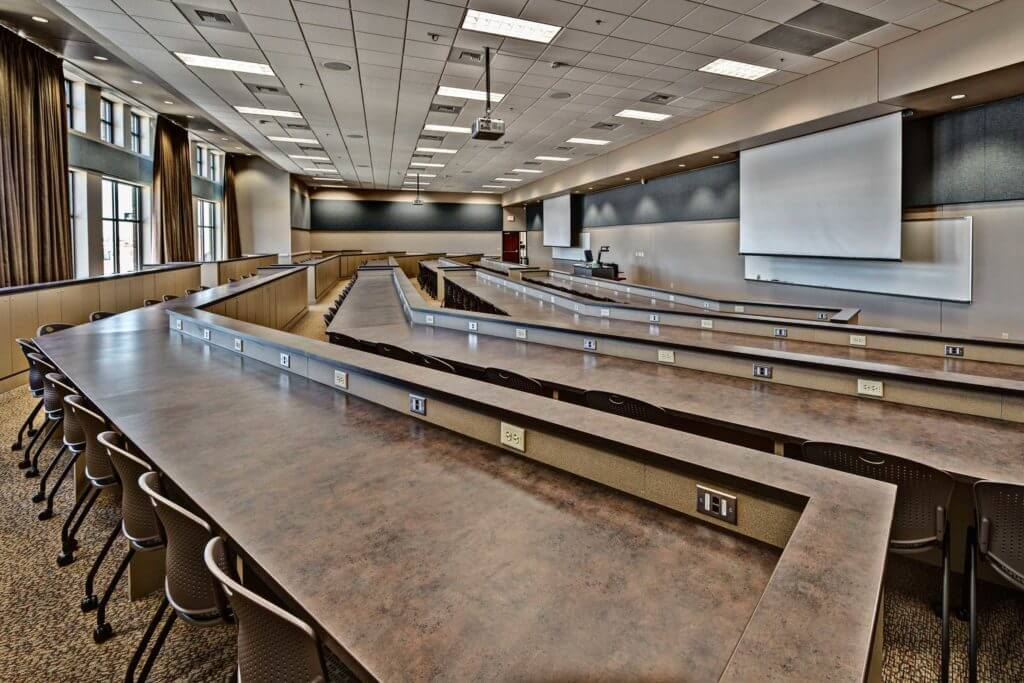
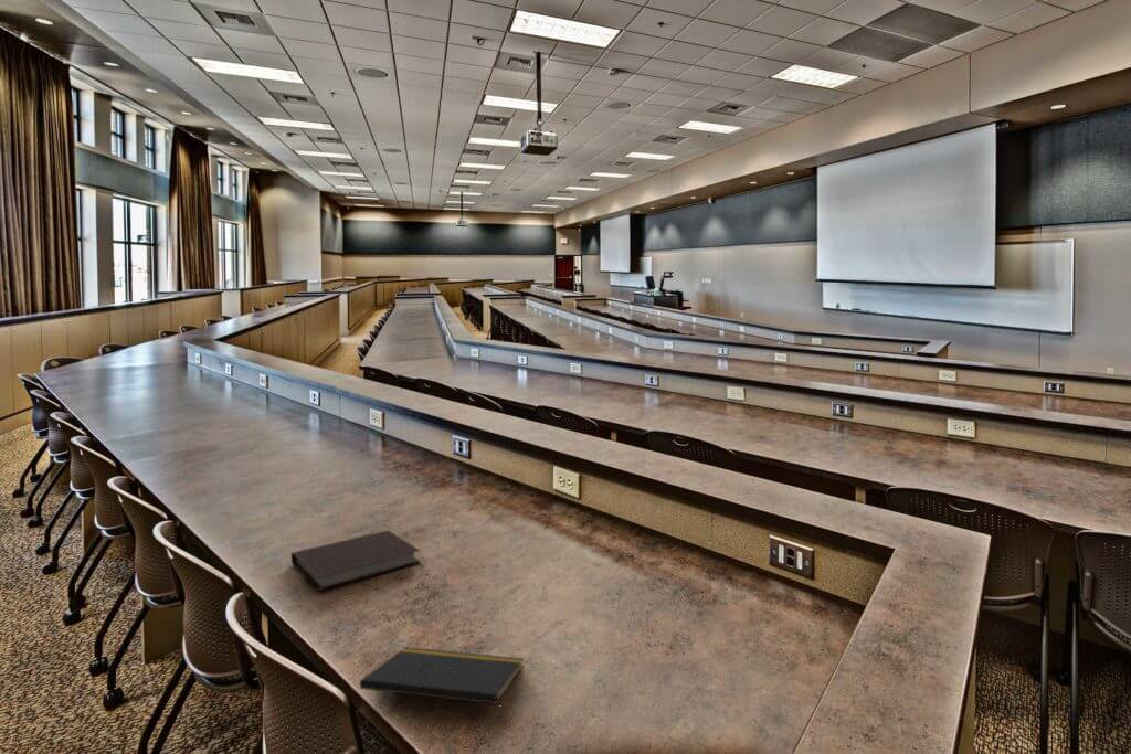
+ notepad (446, 672)
+ notebook (356, 556)
